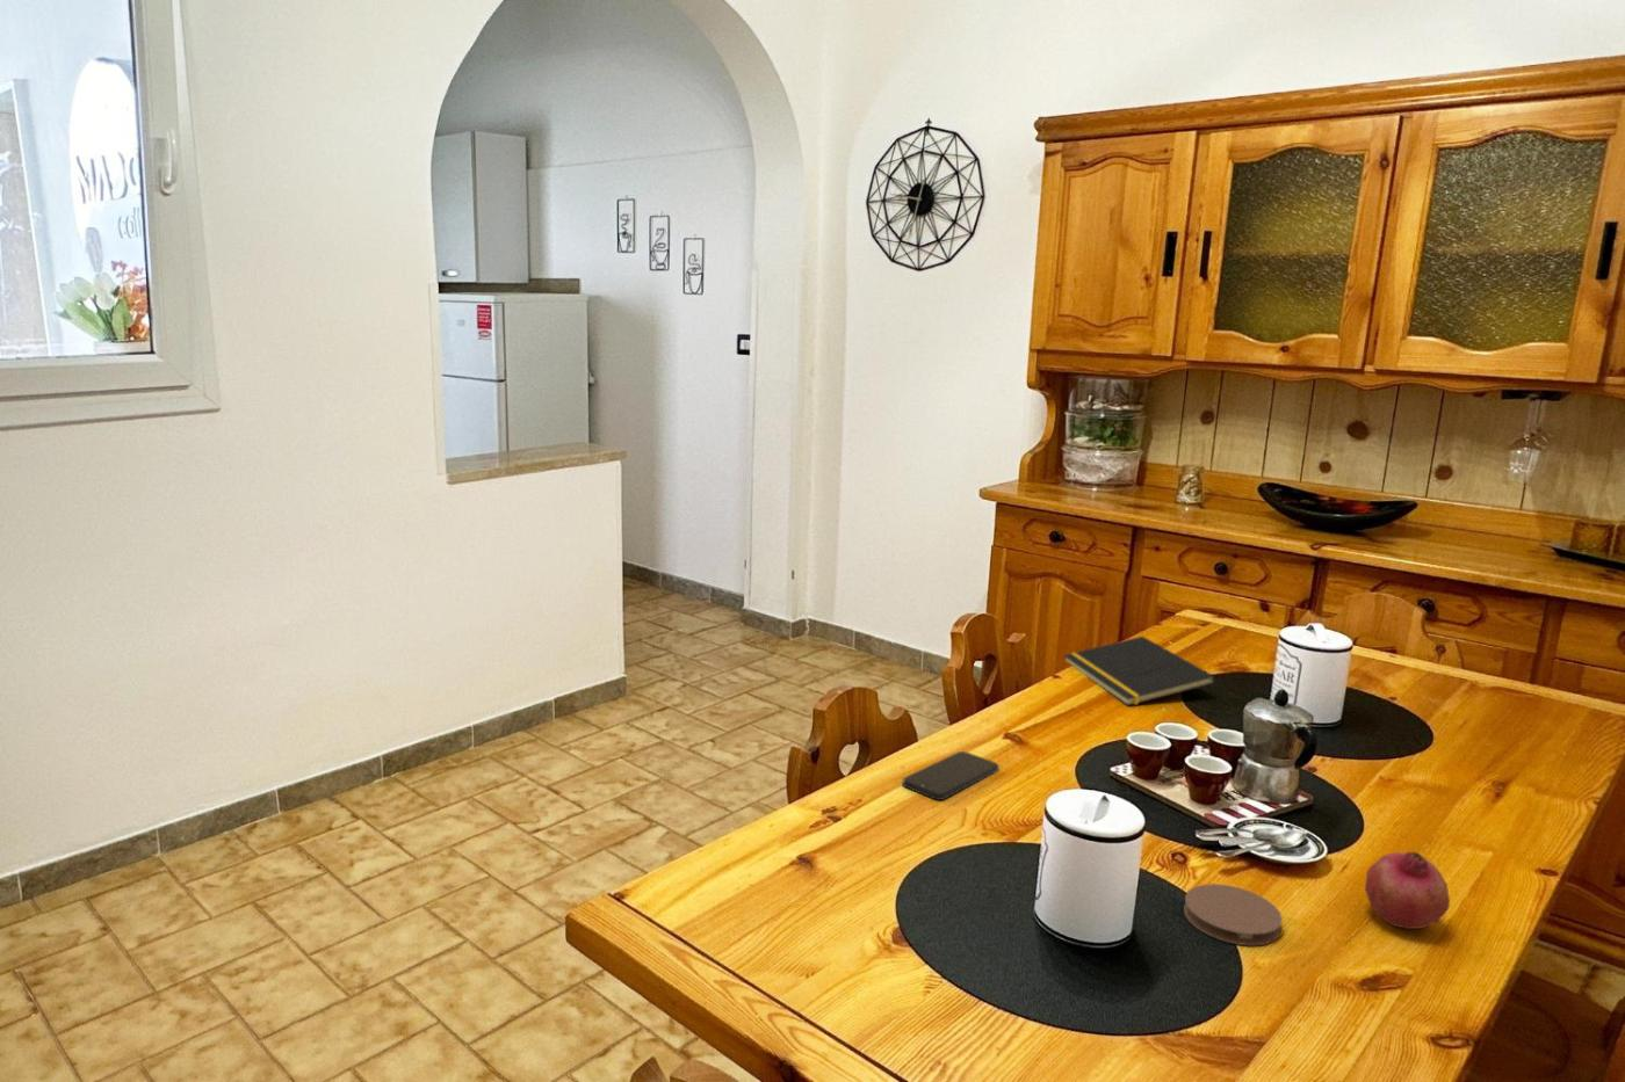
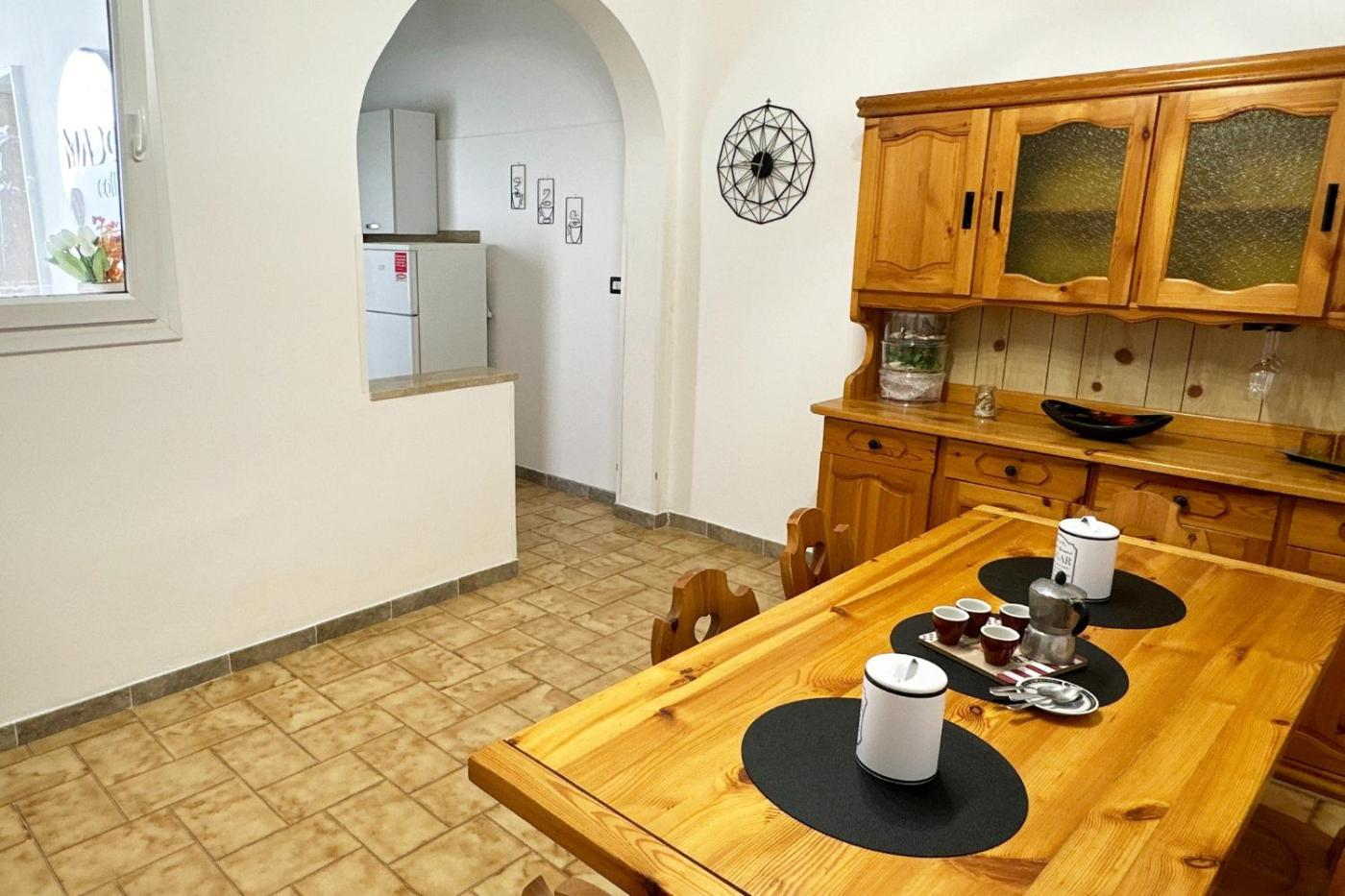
- smartphone (951, 774)
- notepad (1136, 668)
- coaster (1231, 913)
- fruit (1406, 885)
